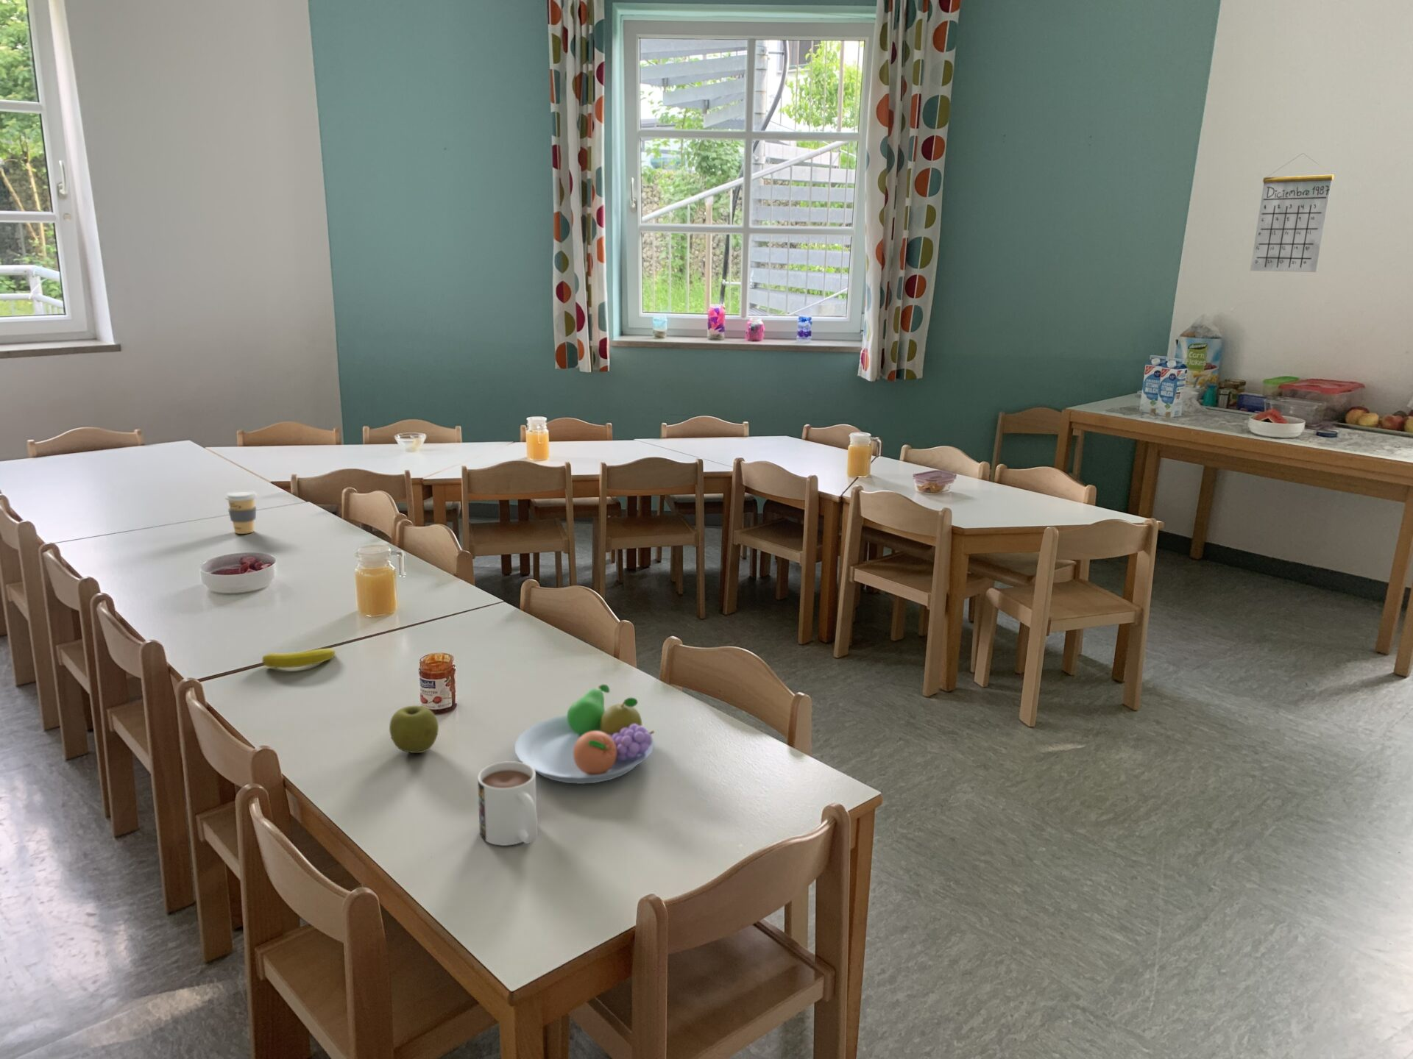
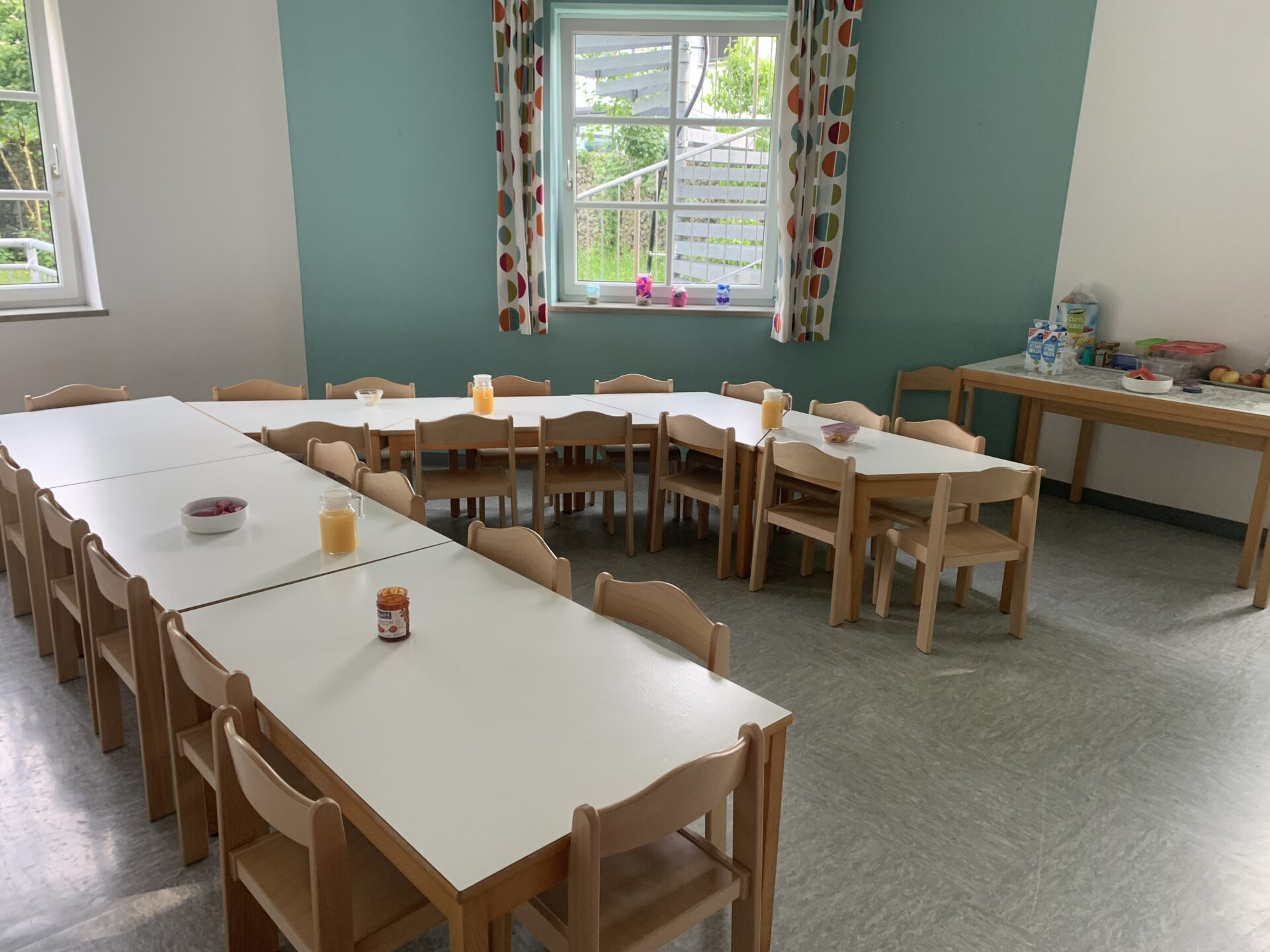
- mug (514, 808)
- banana (302, 656)
- coffee cup (243, 512)
- calendar (1292, 212)
- fruit bowl (589, 728)
- apple (414, 730)
